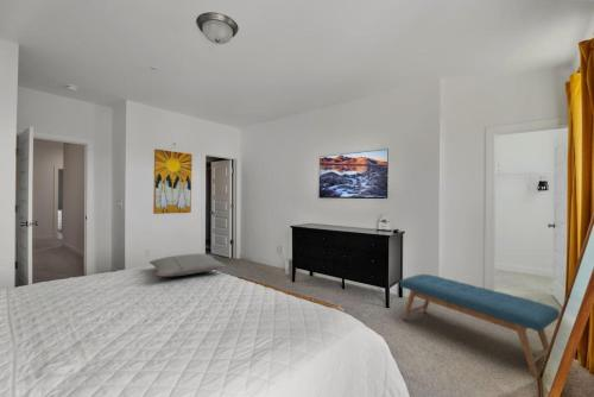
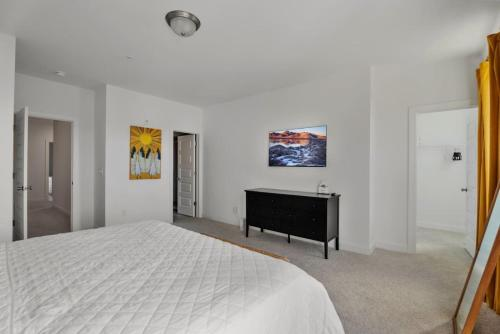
- bench (467, 313)
- pillow (187, 264)
